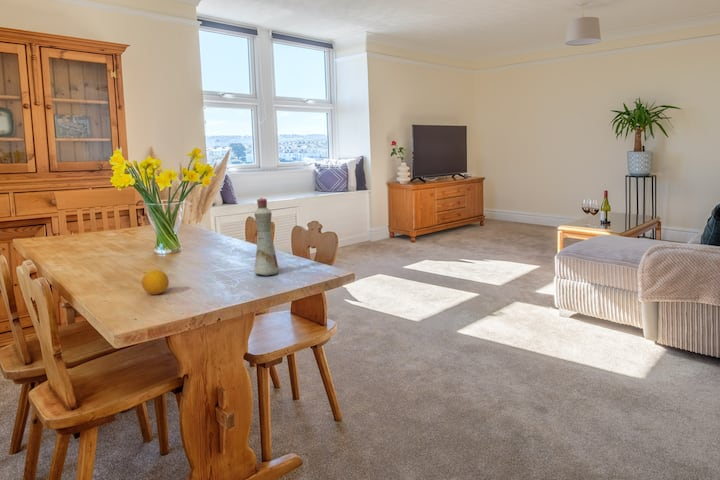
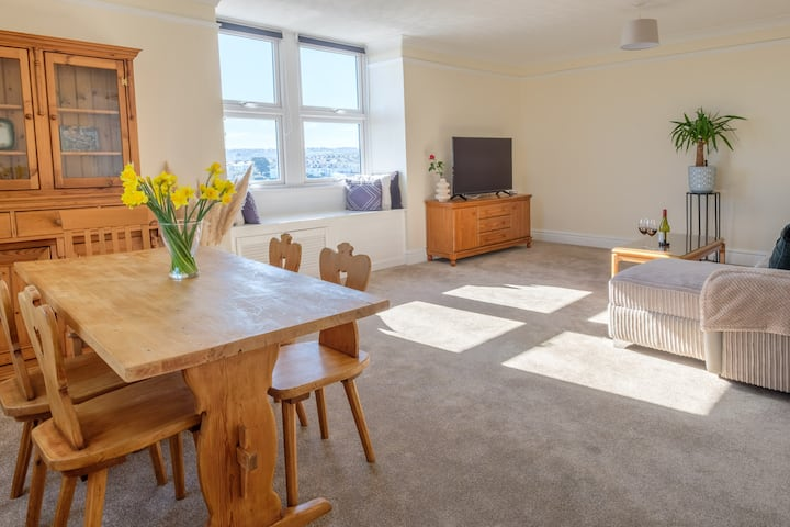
- bottle (264, 236)
- fruit (155, 282)
